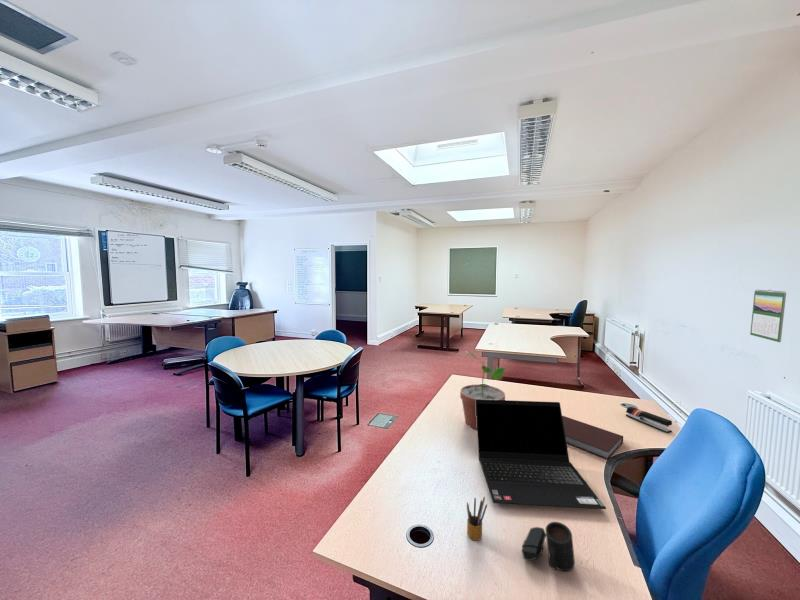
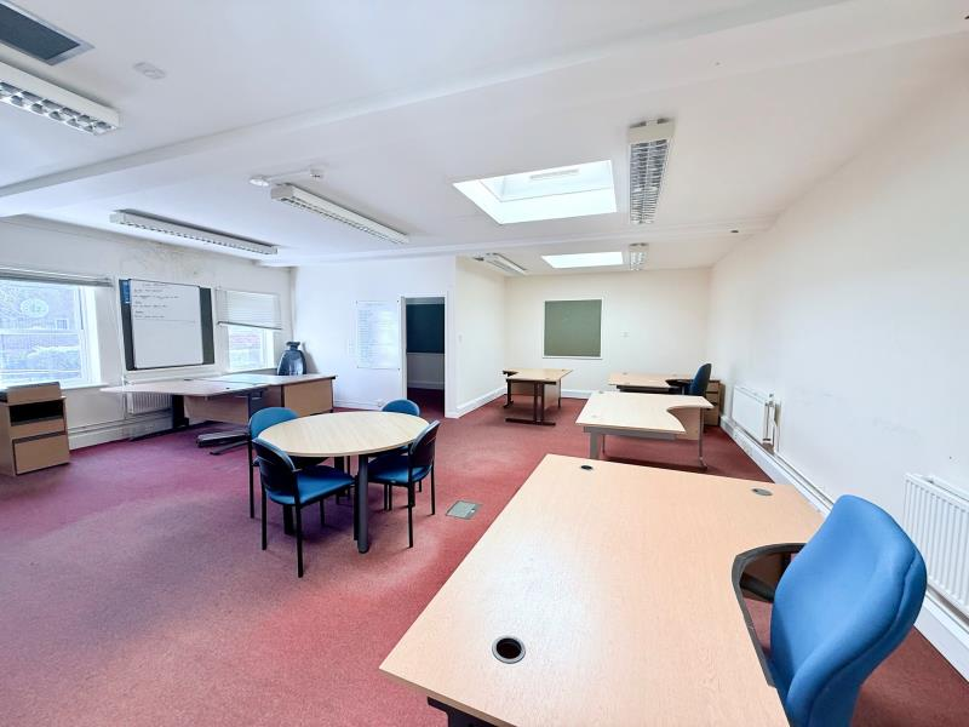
- coffee mug (547, 540)
- calendar (767, 314)
- pencil box (475, 518)
- stapler (647, 418)
- notebook (582, 435)
- potted plant (482, 387)
- laptop computer (530, 447)
